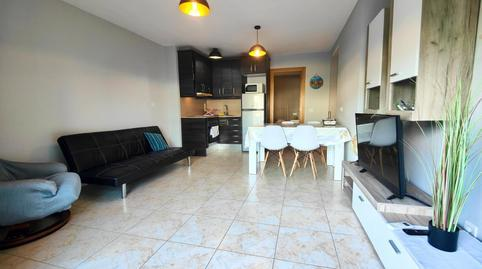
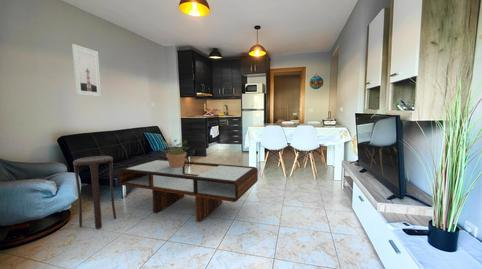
+ coffee table (188, 187)
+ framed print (87, 72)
+ stool (96, 190)
+ potted plant (174, 153)
